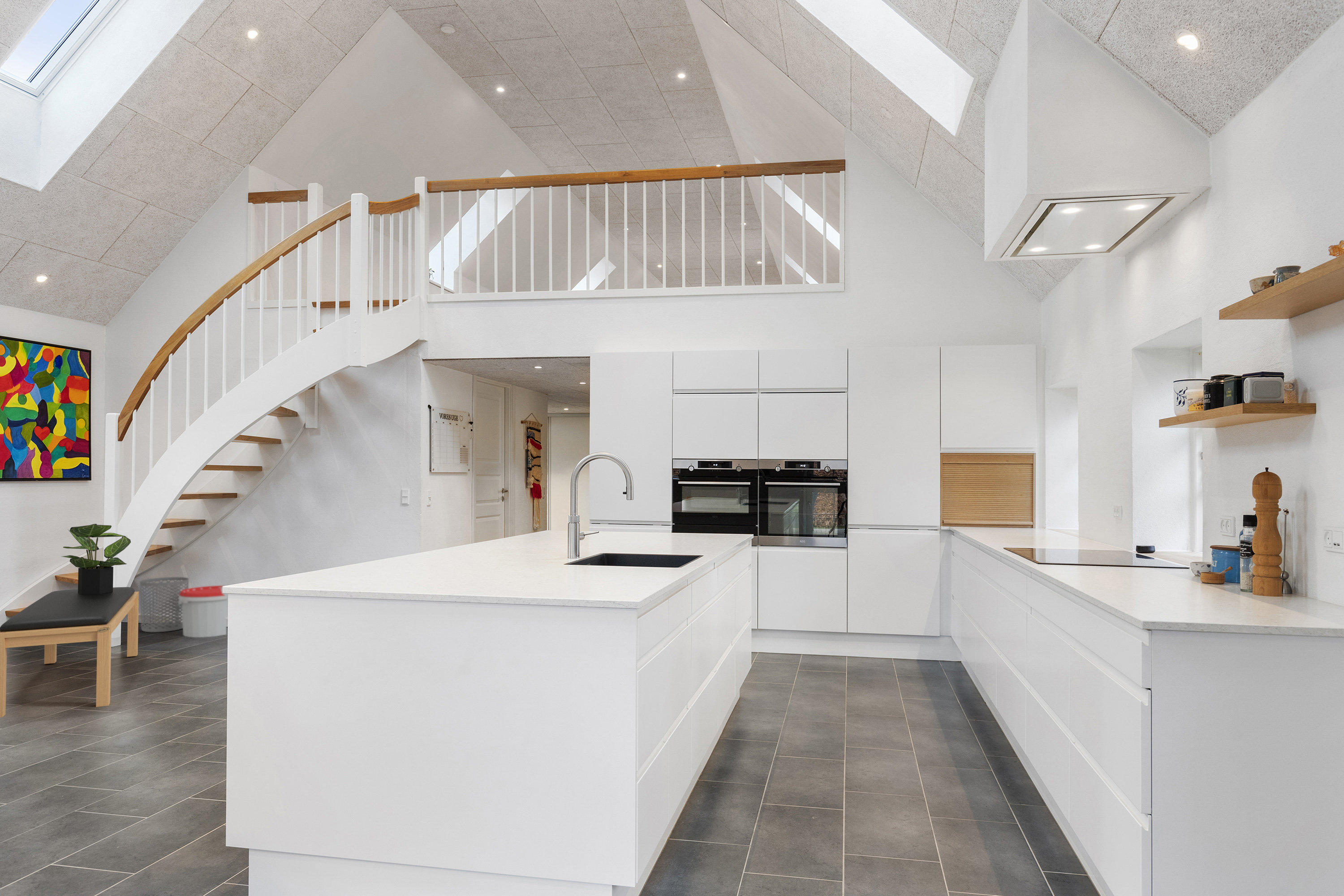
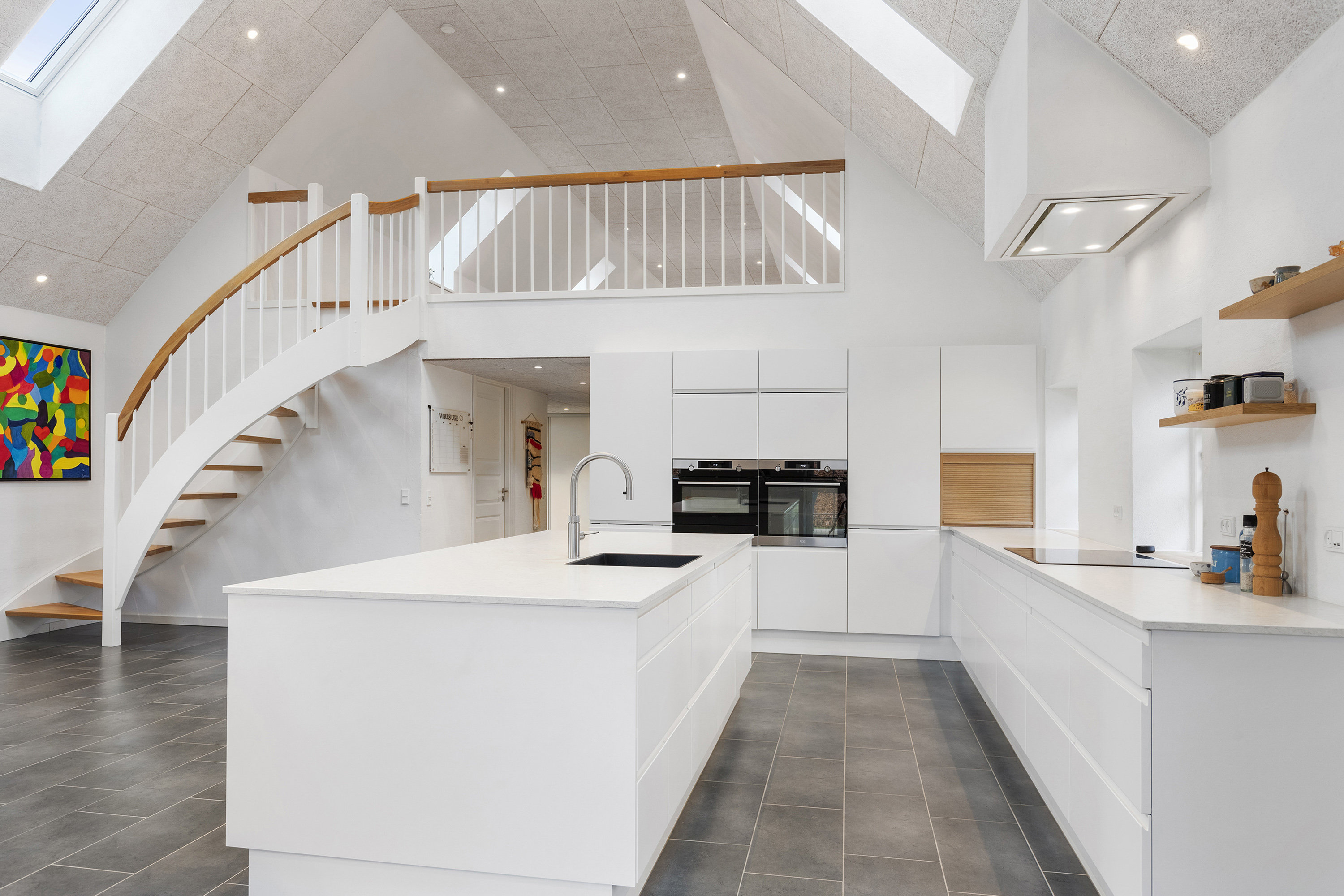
- bucket (211, 611)
- potted plant (90, 557)
- waste bin (164, 605)
- bench (75, 641)
